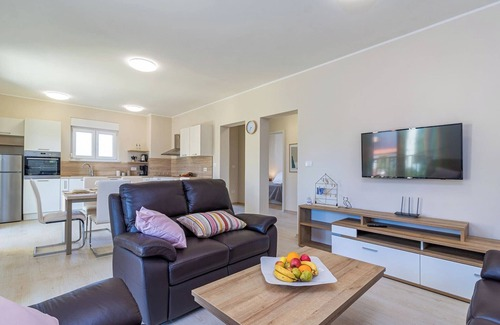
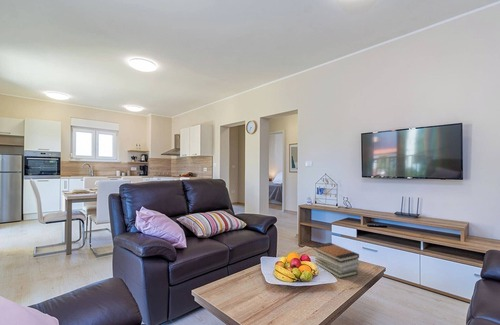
+ book stack (335, 259)
